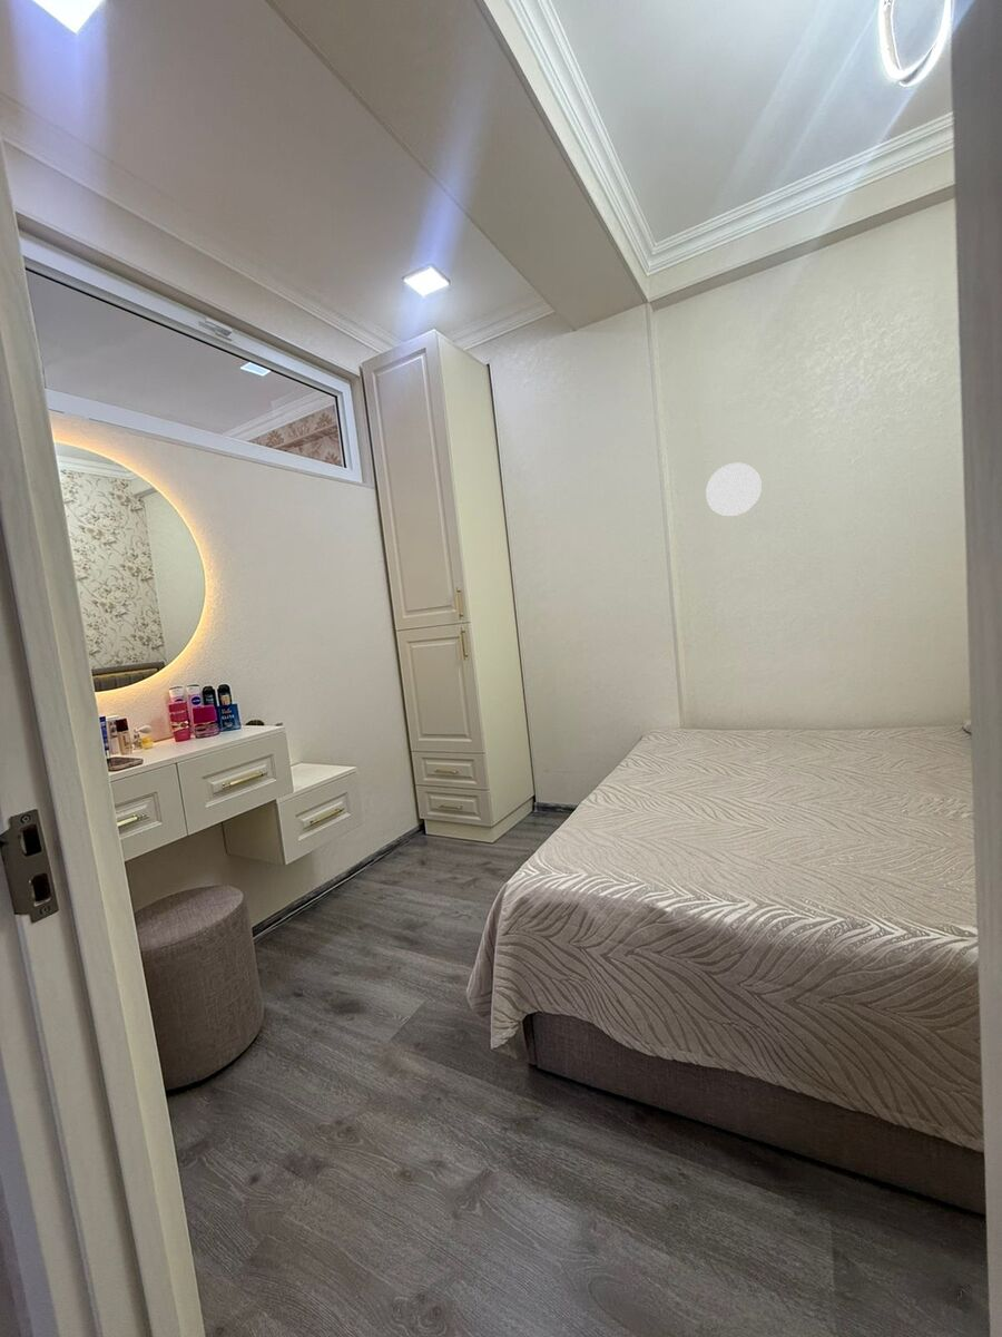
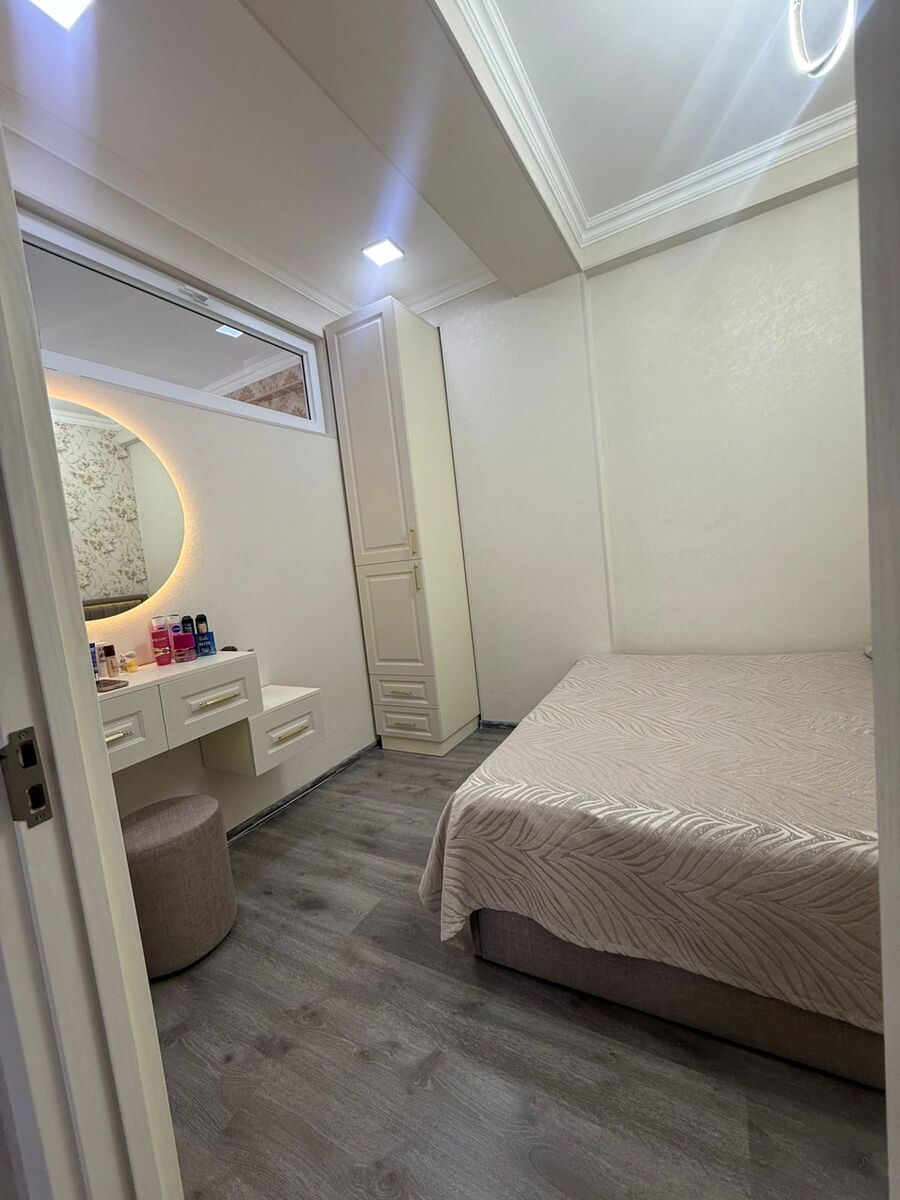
- decorative plate (733, 489)
